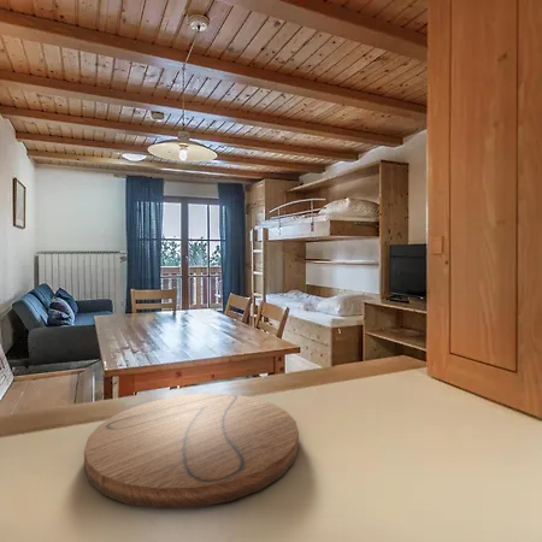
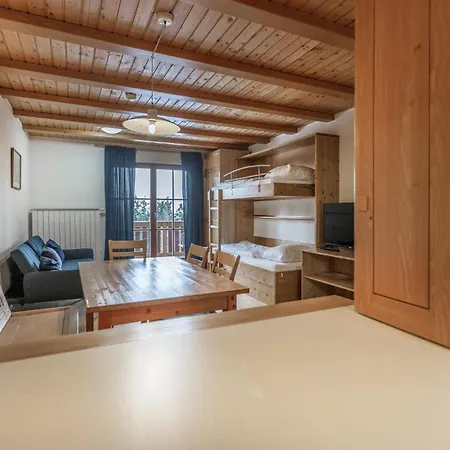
- cutting board (196, 436)
